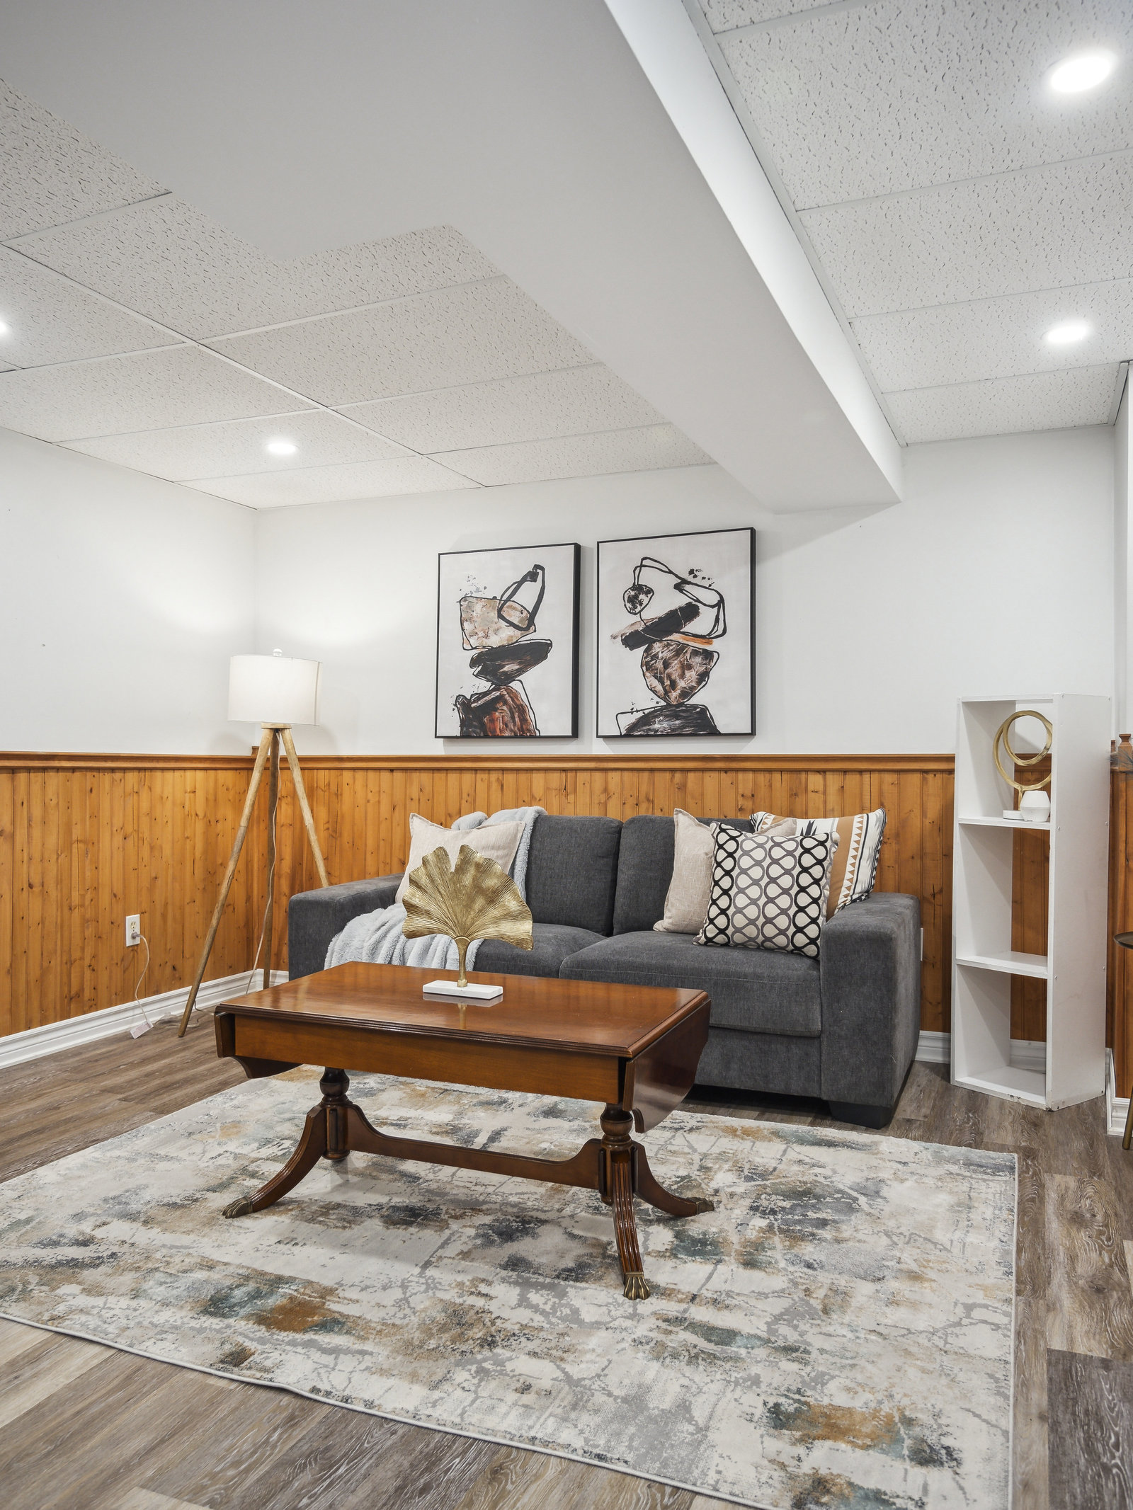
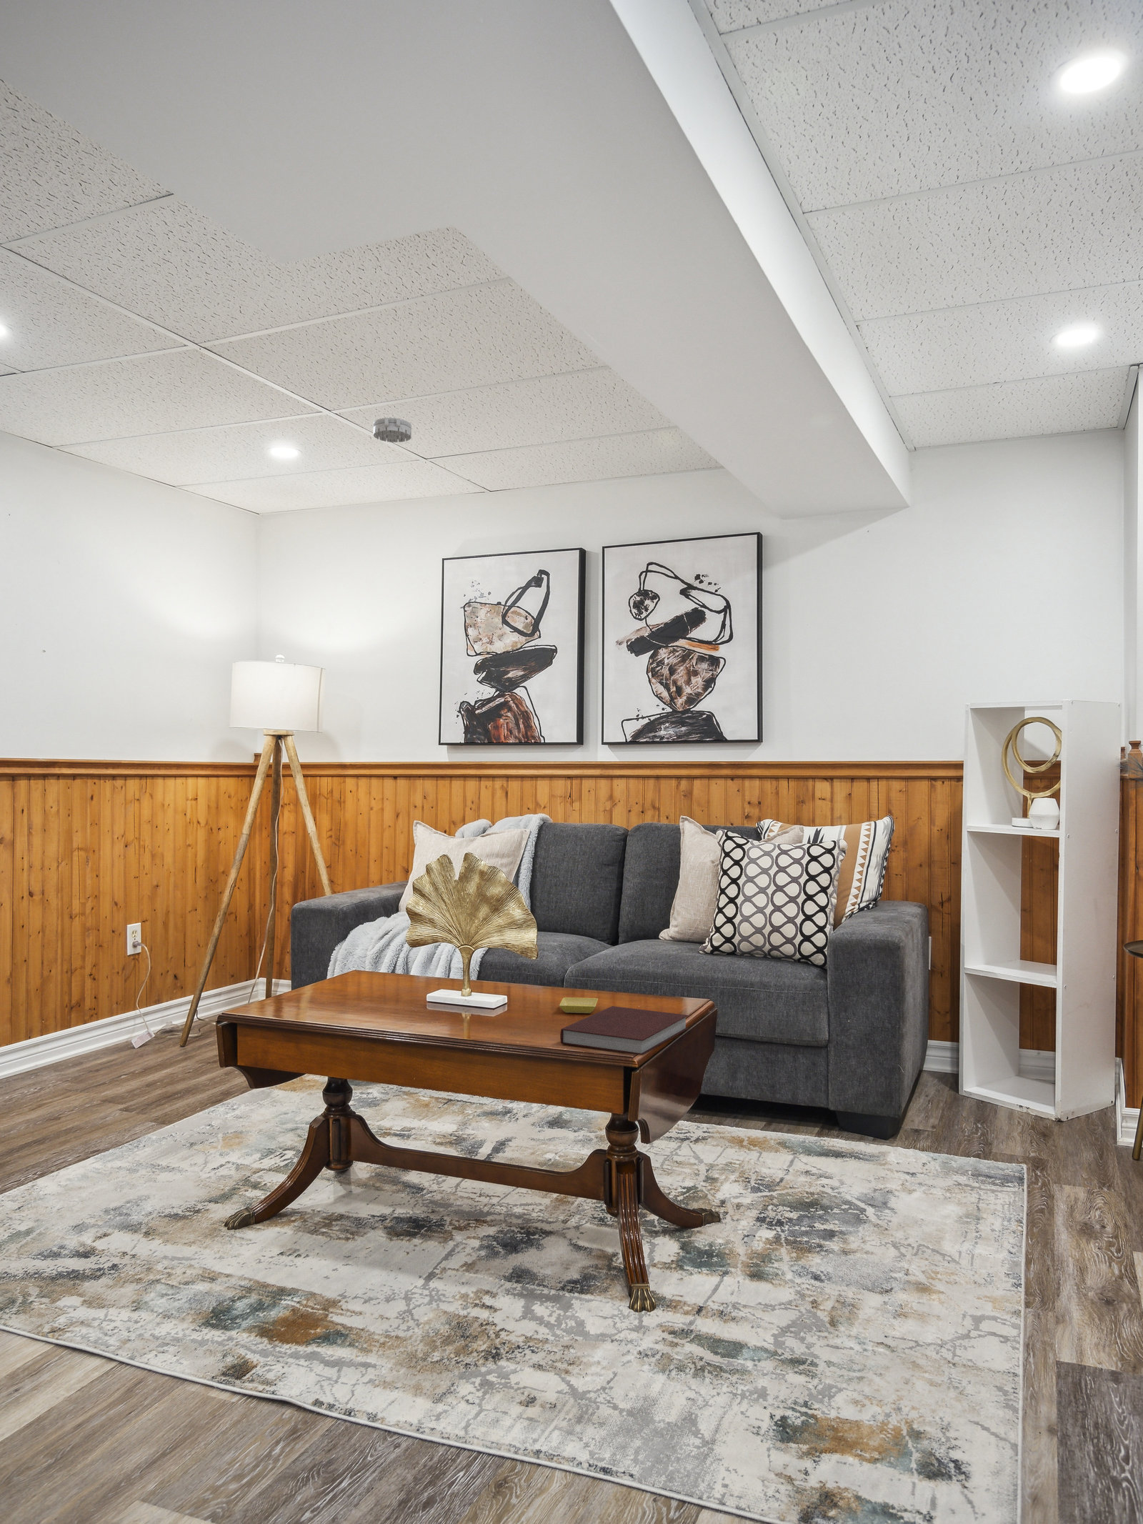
+ saucer (579, 1005)
+ smoke detector (393, 429)
+ notebook (626, 1029)
